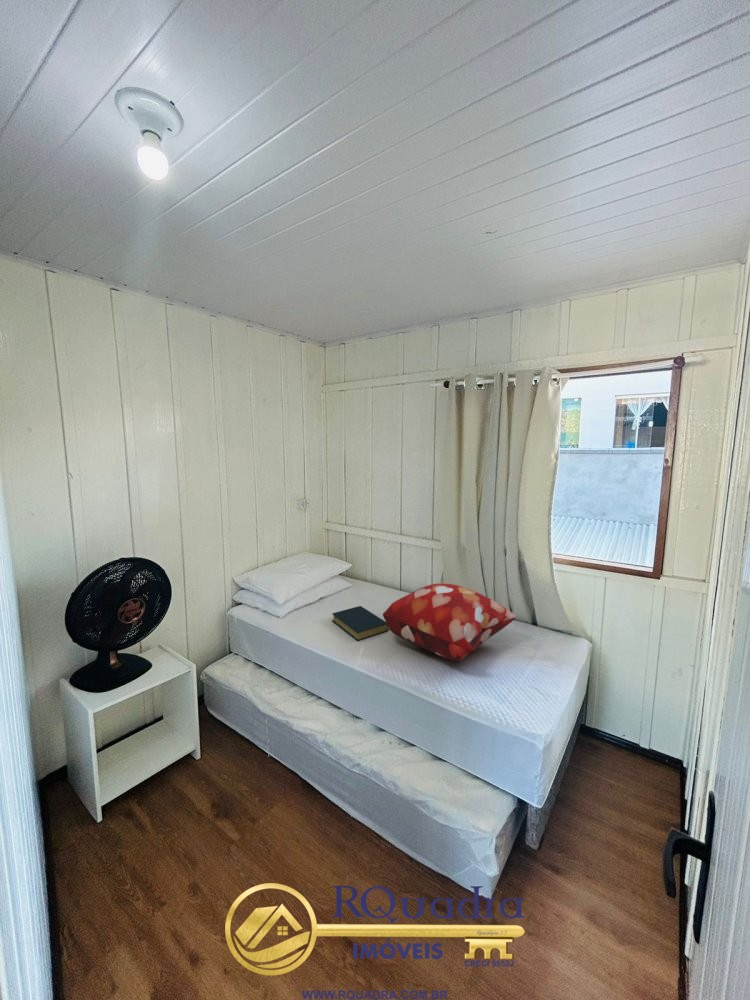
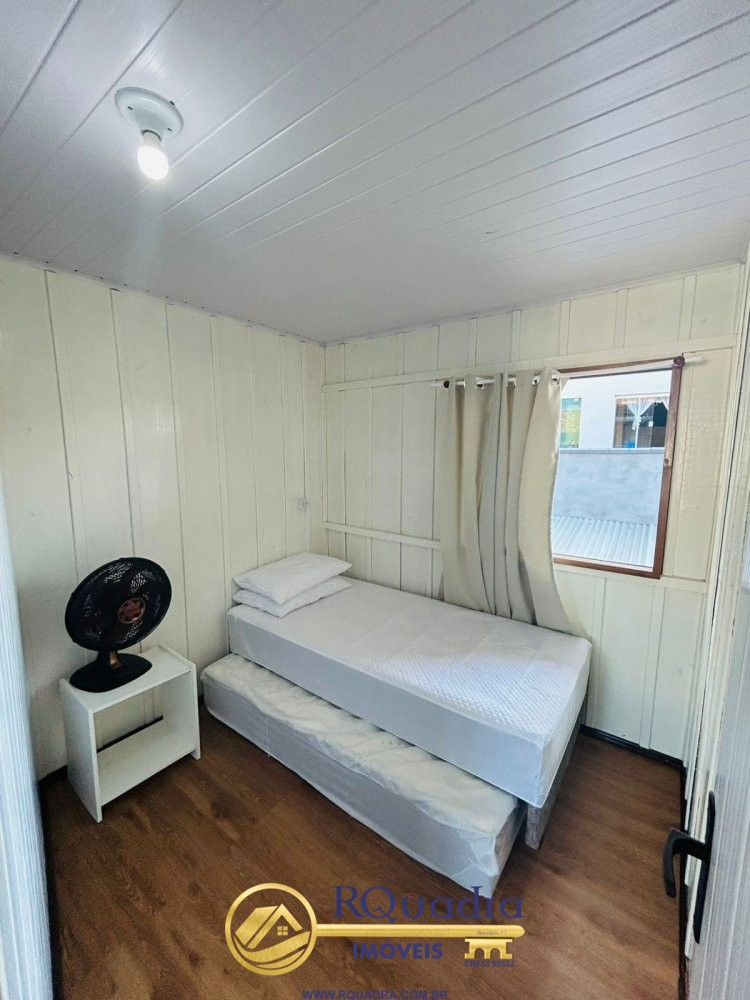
- hardback book (359, 621)
- decorative pillow (449, 616)
